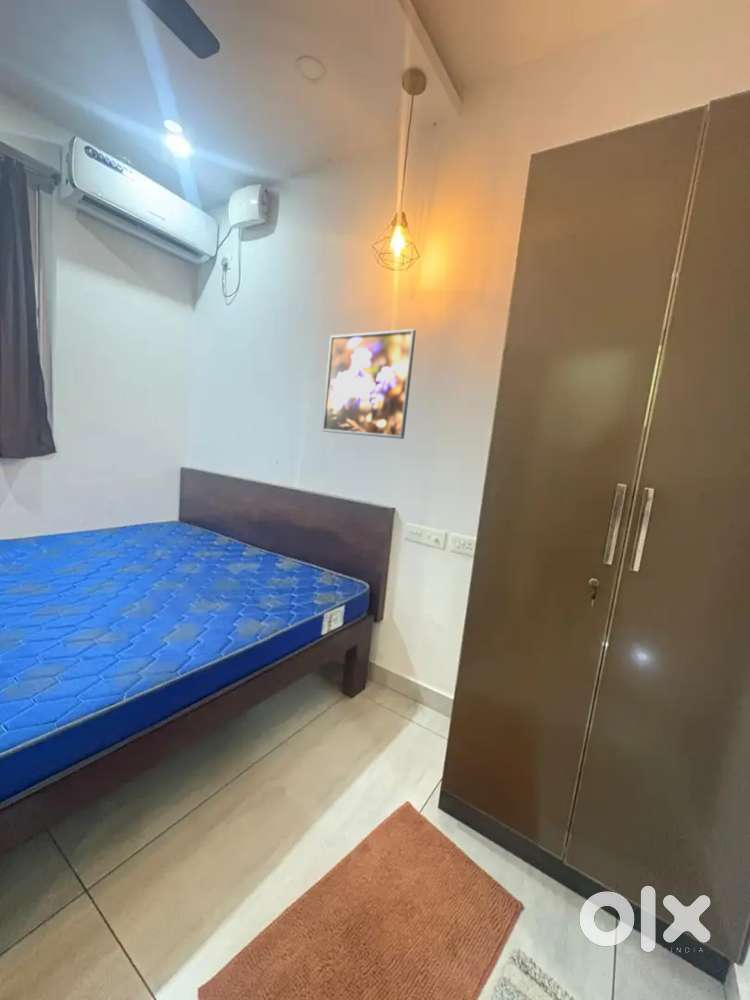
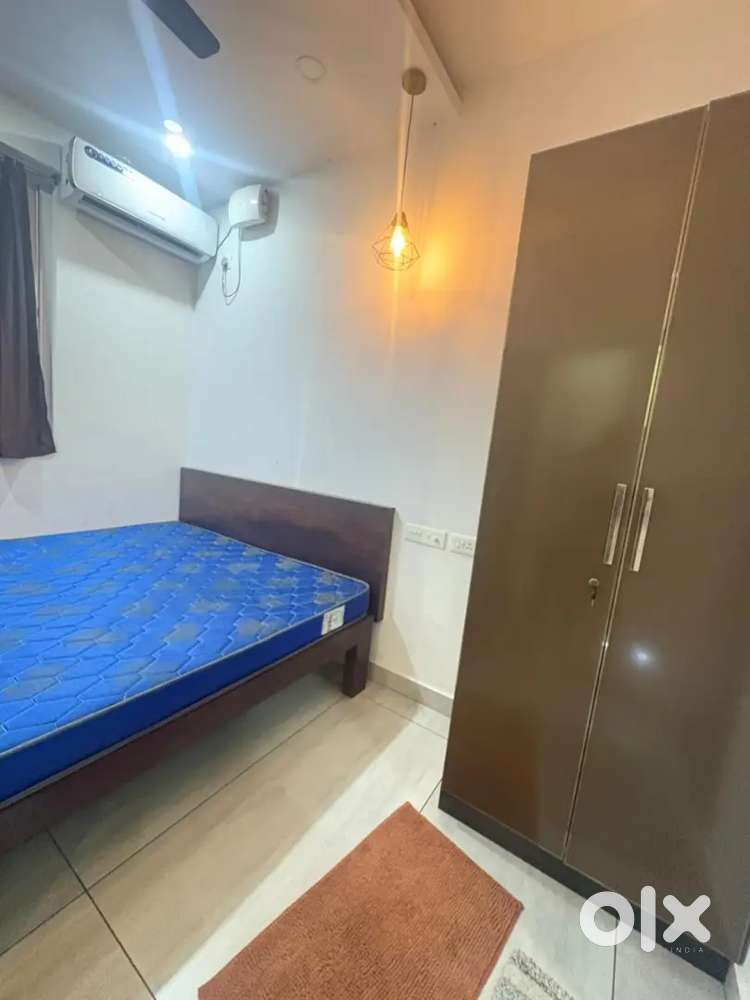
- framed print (365, 384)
